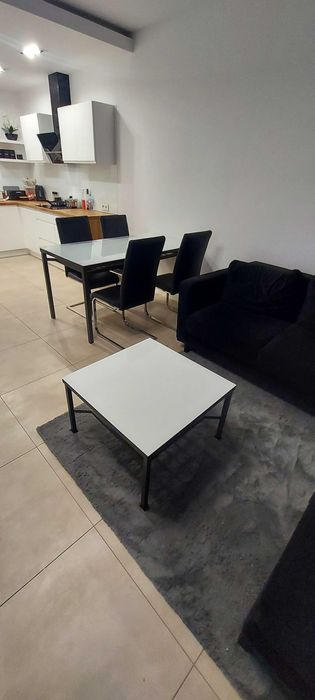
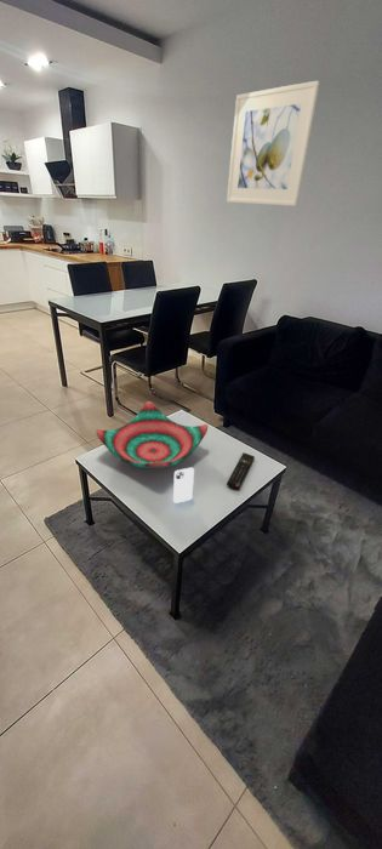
+ remote control (240, 469)
+ decorative bowl (153, 440)
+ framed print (266, 149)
+ smartphone (183, 485)
